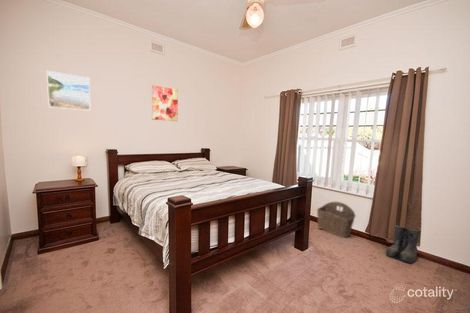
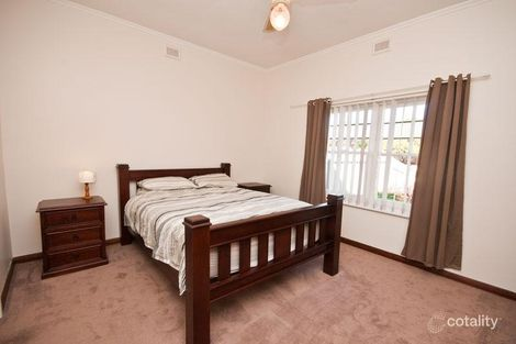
- wall art (165, 104)
- wicker basket (335, 218)
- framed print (69, 91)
- boots (403, 241)
